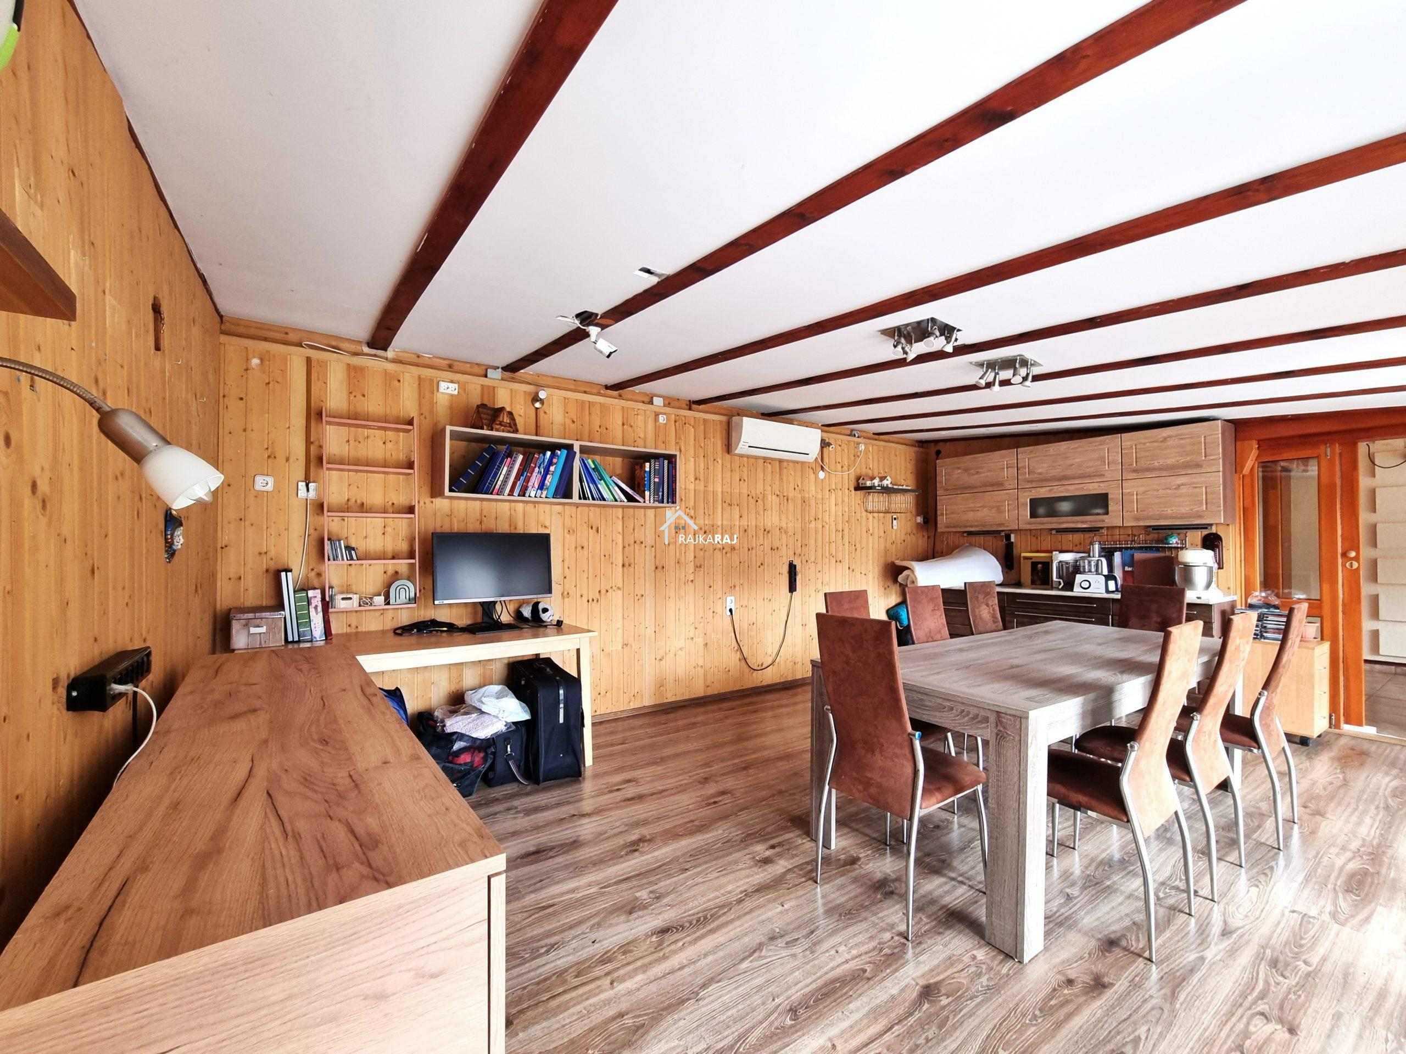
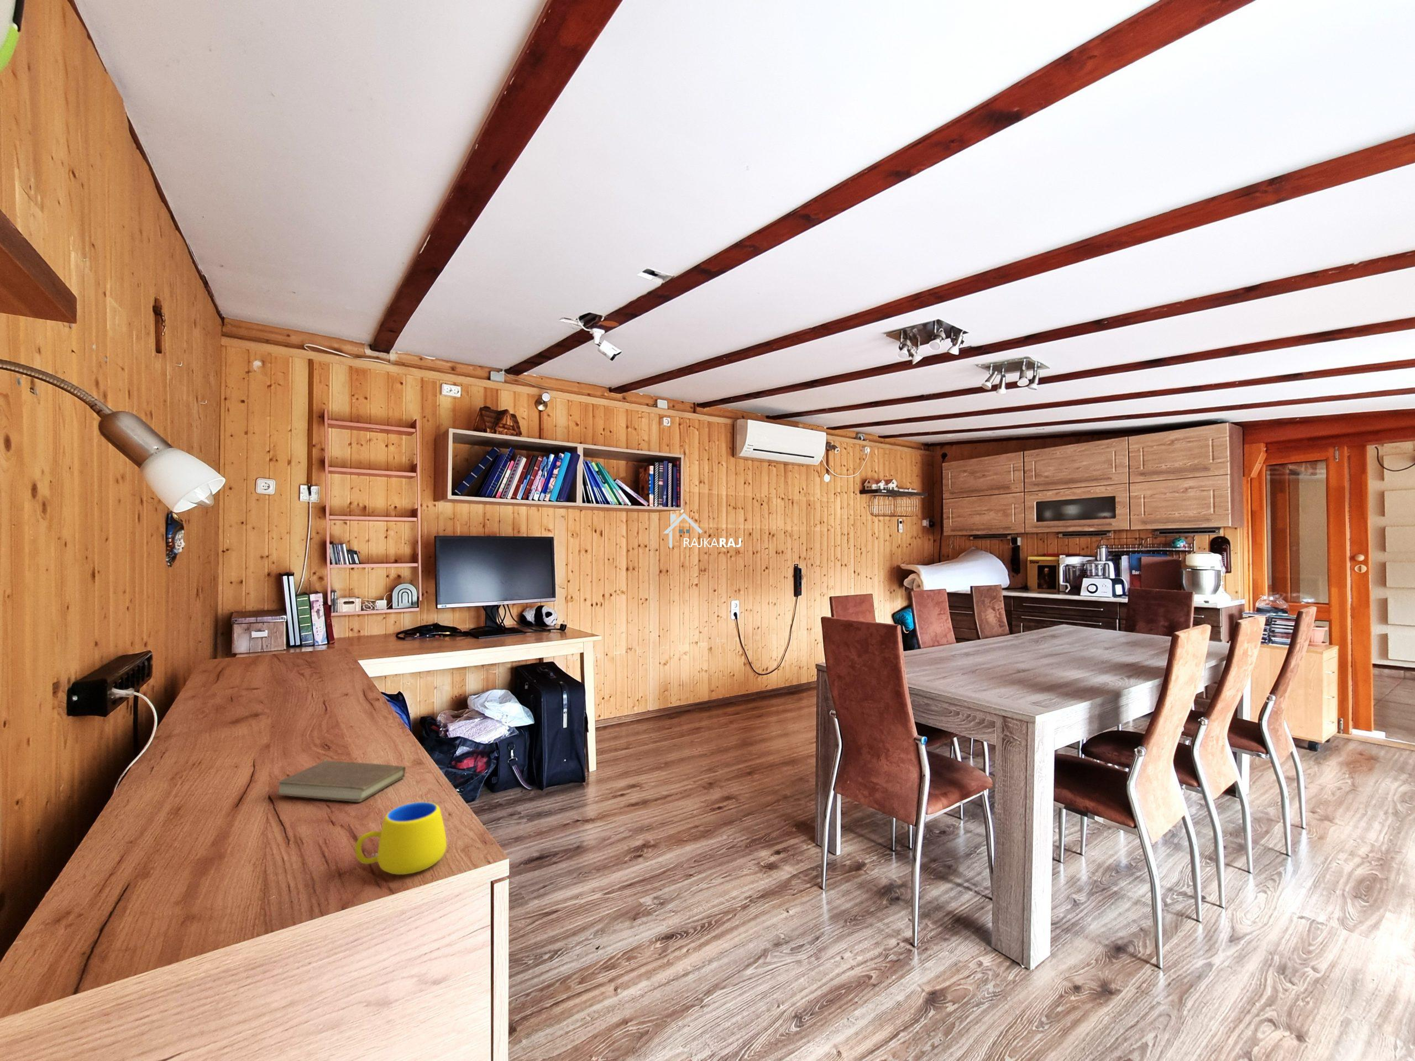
+ mug (402, 839)
+ book (350, 775)
